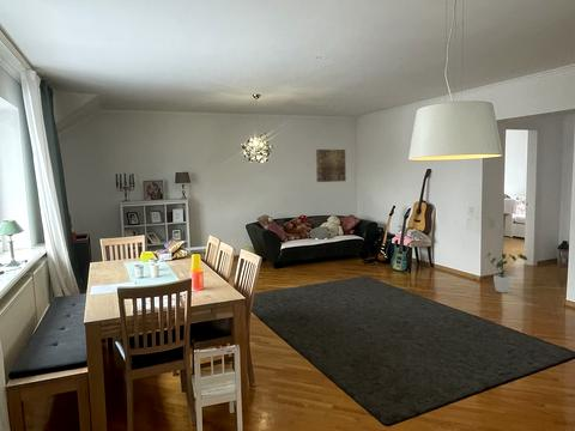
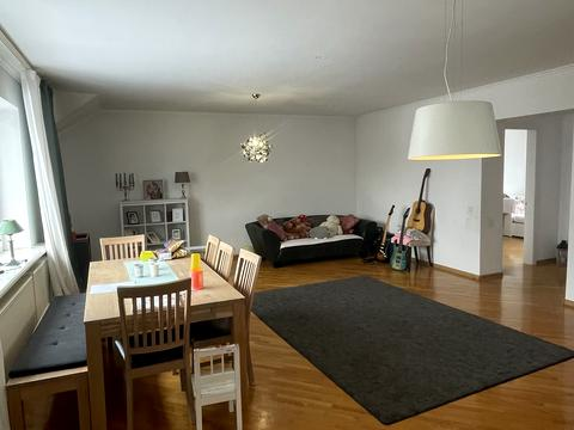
- wall art (331, 165)
- house plant (503, 272)
